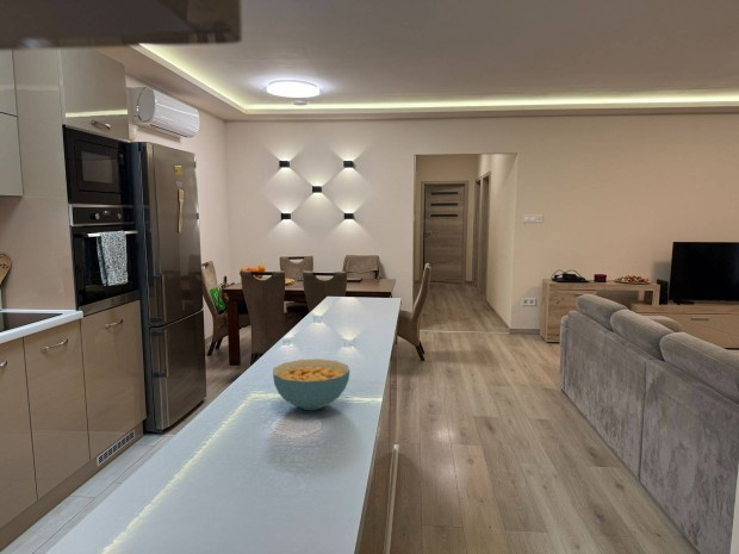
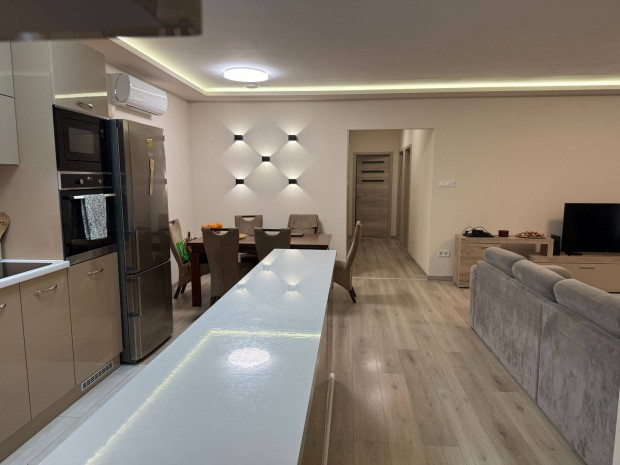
- cereal bowl (311, 387)
